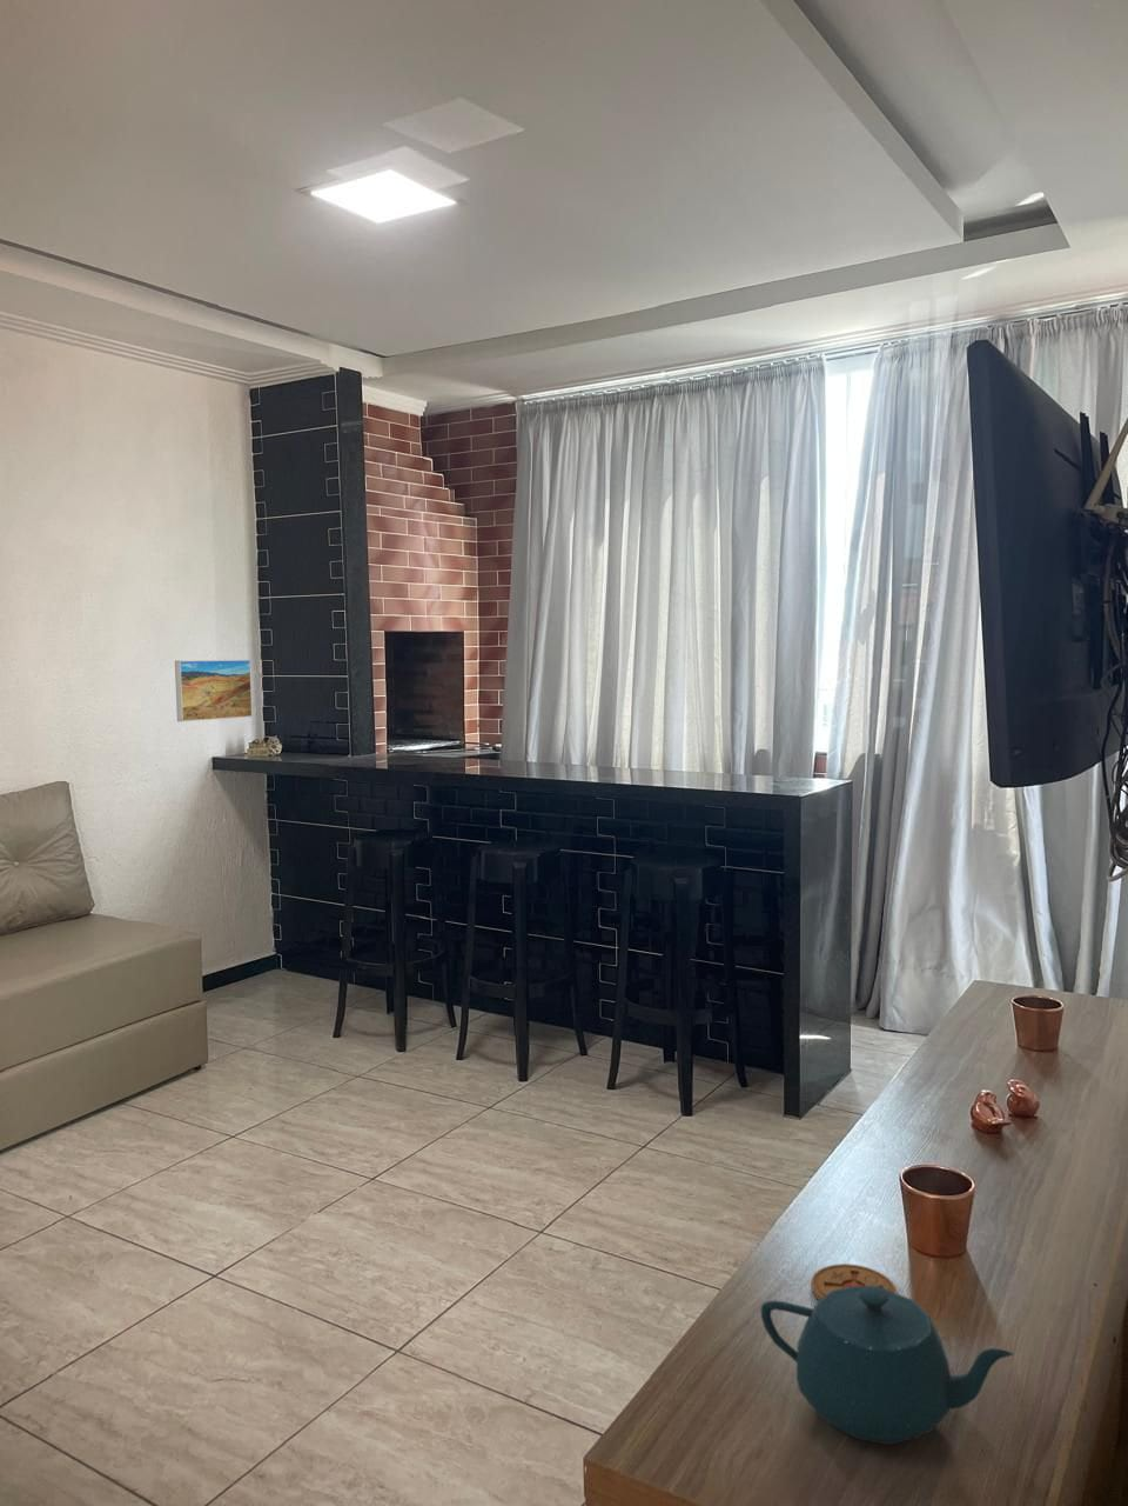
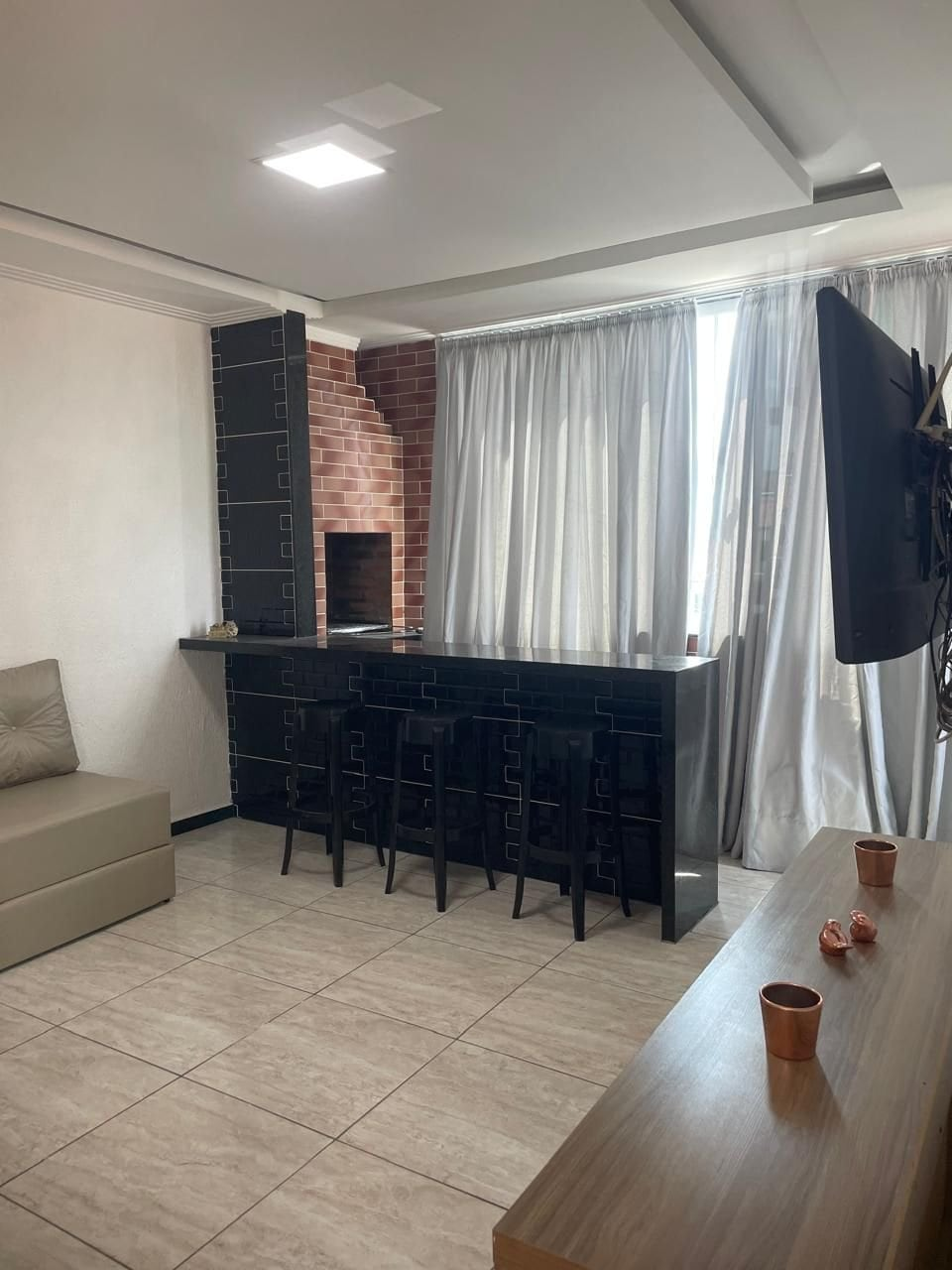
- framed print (213, 689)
- coaster (851, 1285)
- teapot (880, 1352)
